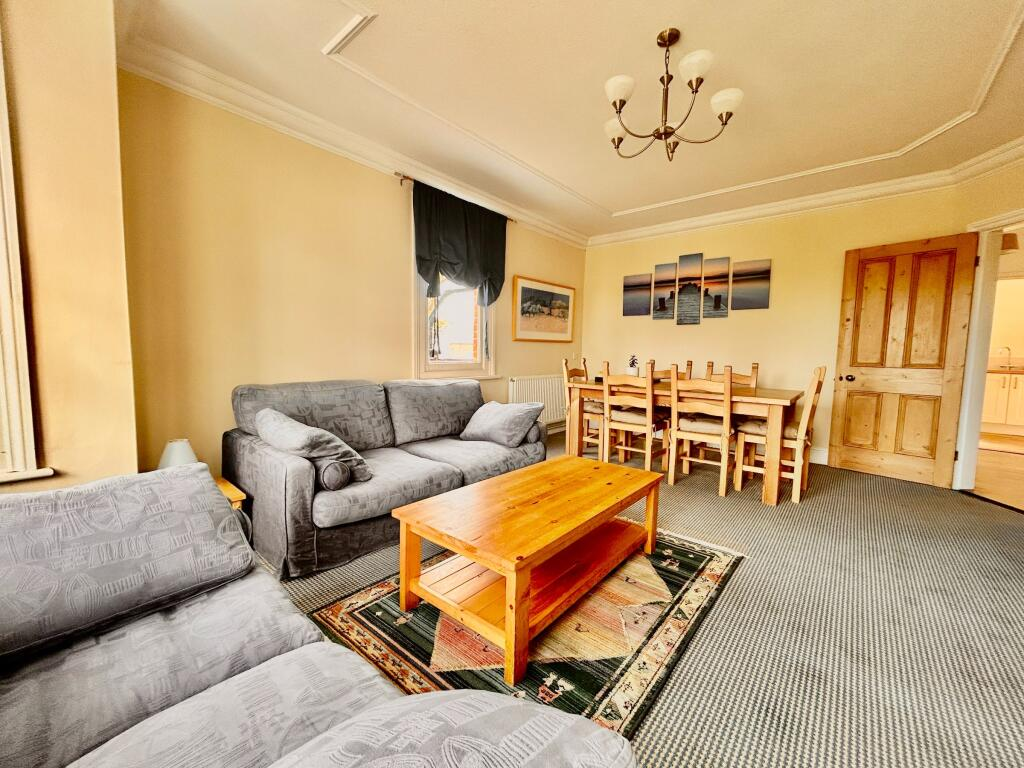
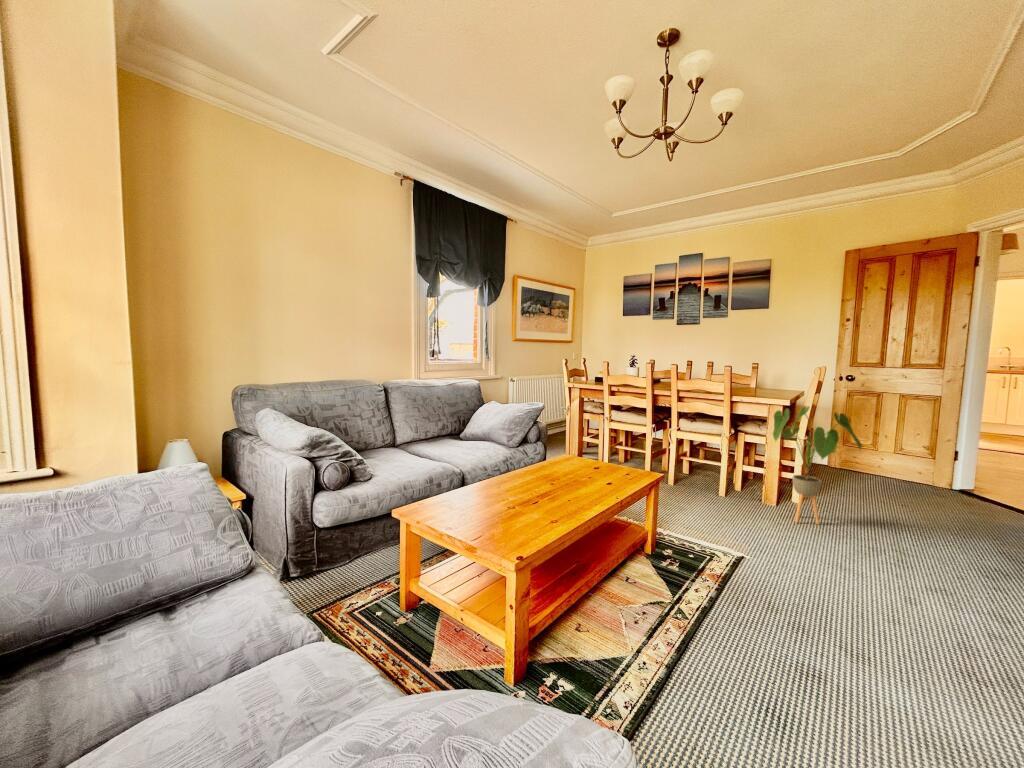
+ house plant (812, 466)
